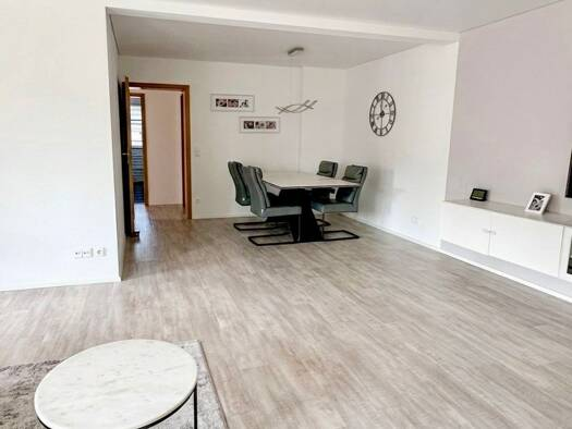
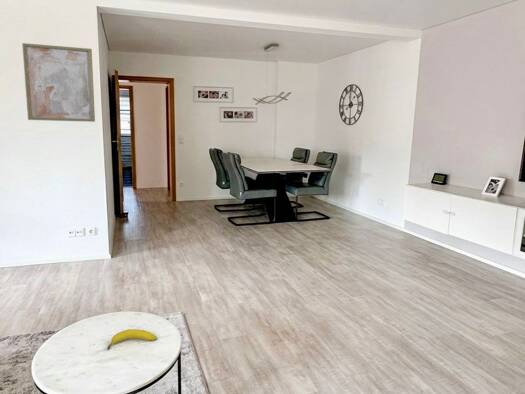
+ wall art (60, 84)
+ fruit (132, 336)
